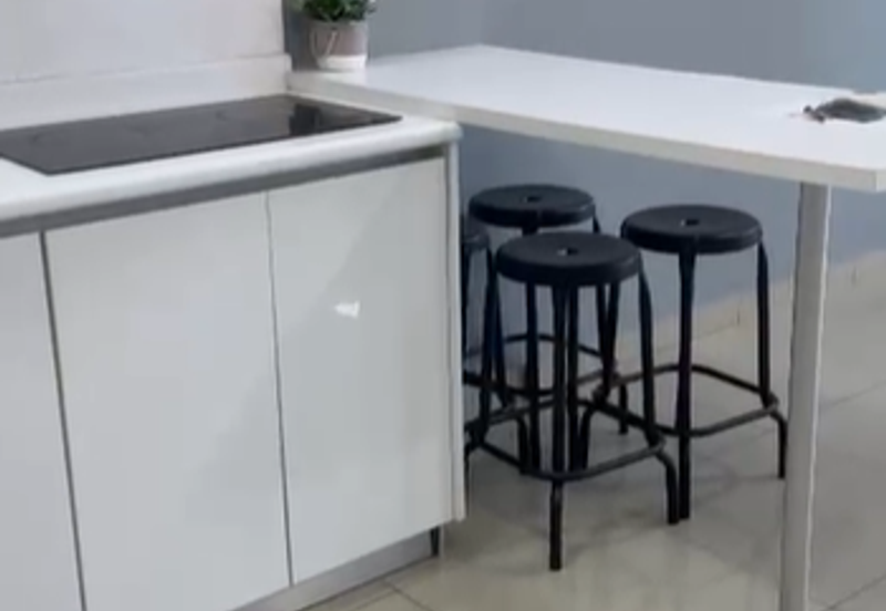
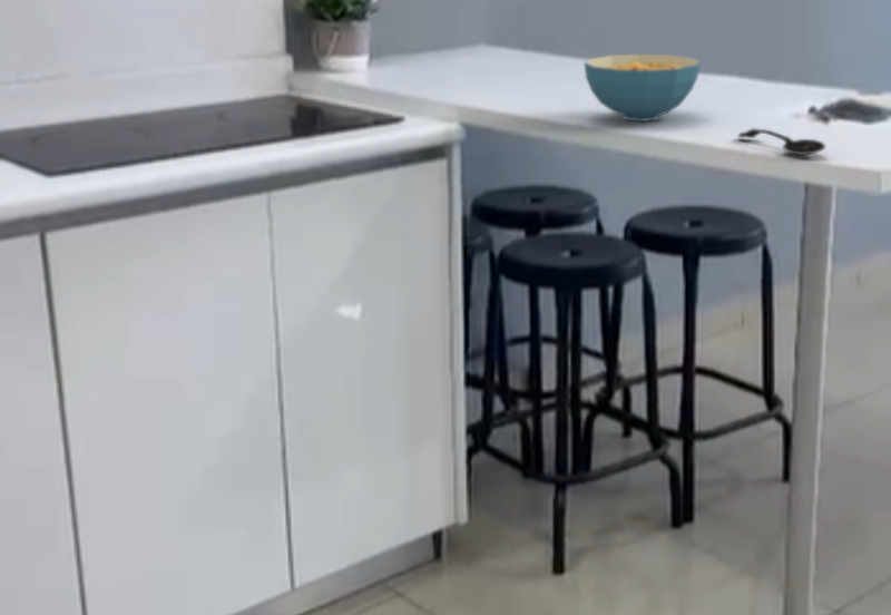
+ cereal bowl (642, 89)
+ spoon (780, 138)
